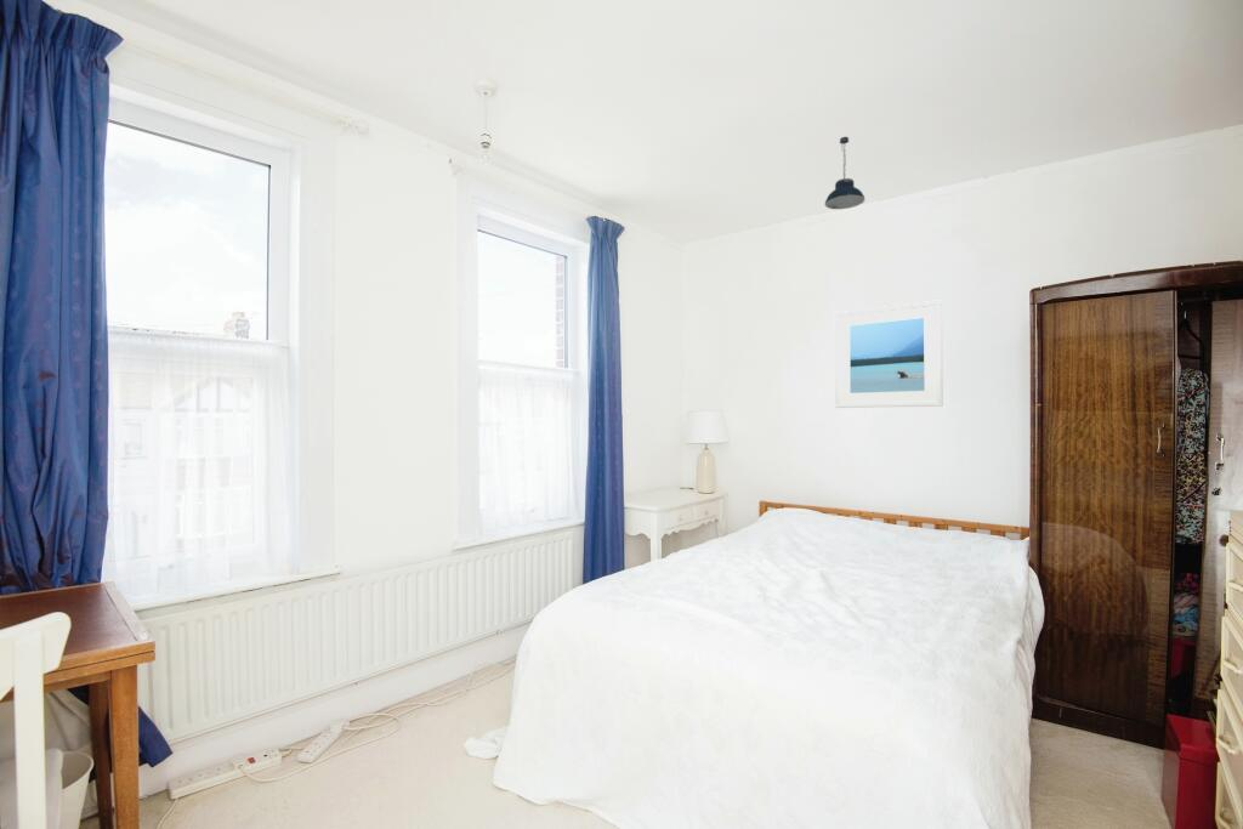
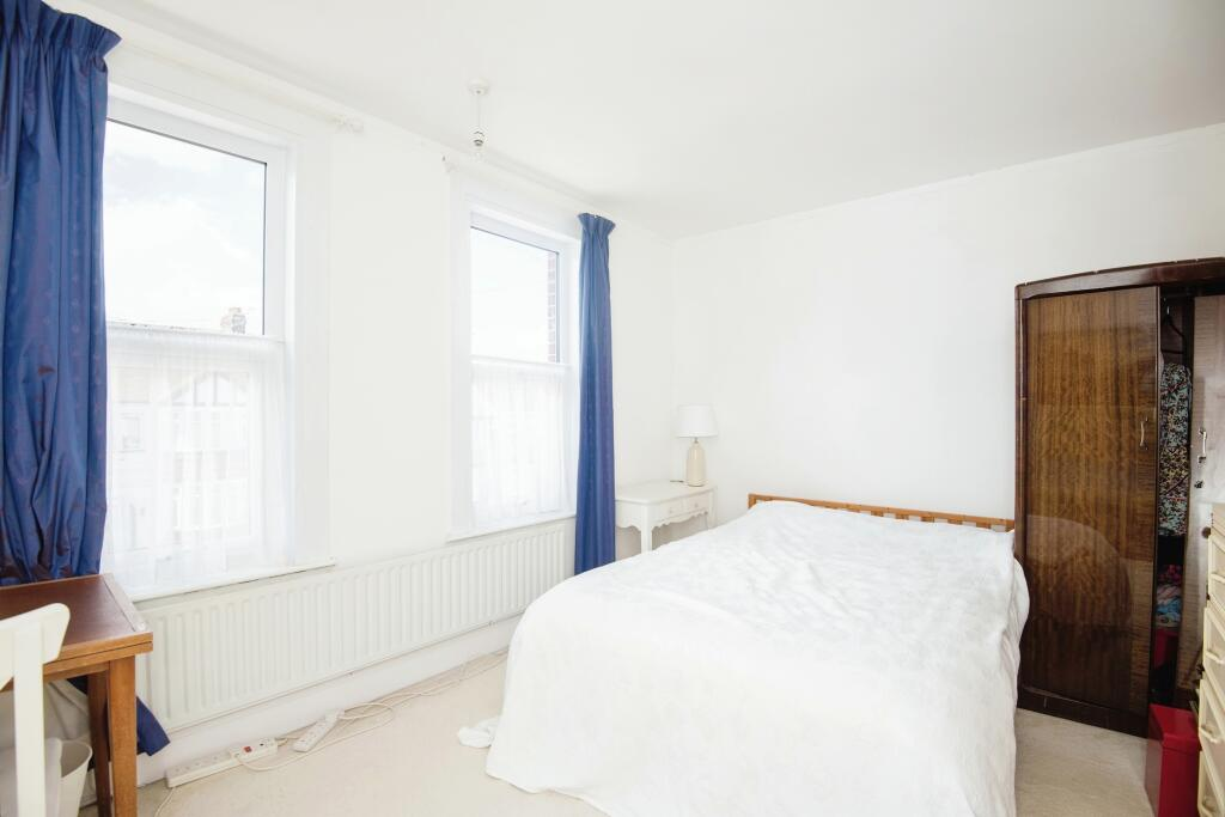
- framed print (885, 357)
- pendant light (845, 170)
